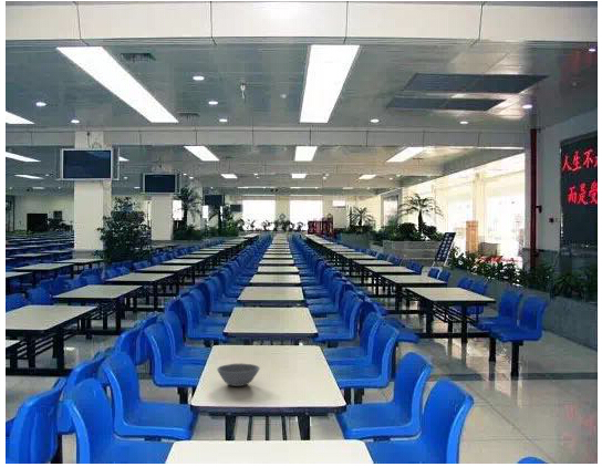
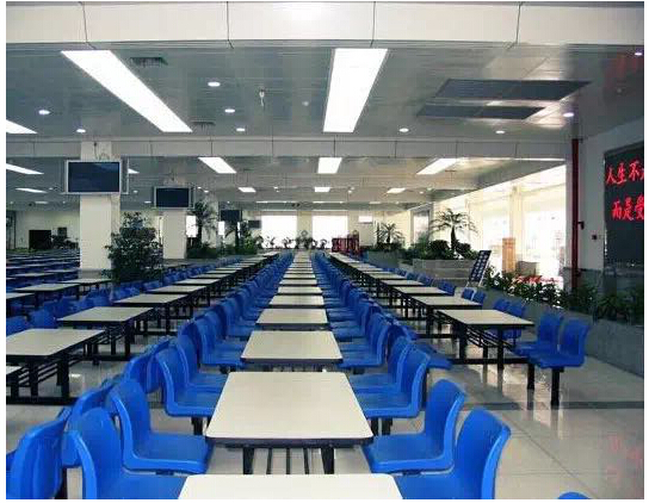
- bowl (238, 375)
